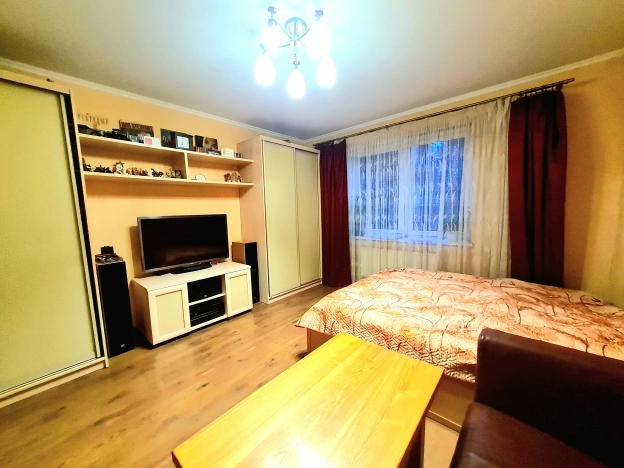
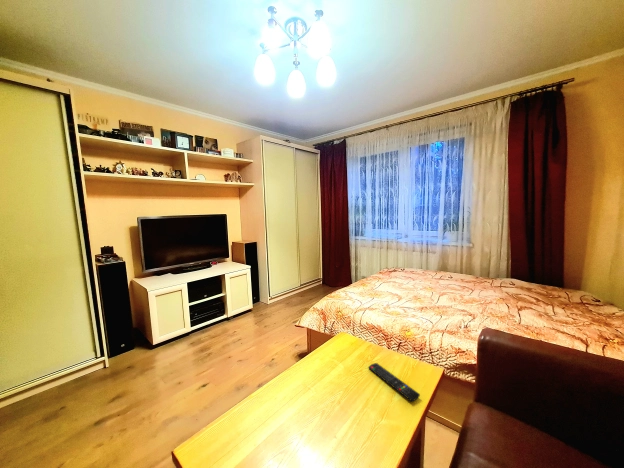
+ remote control (391, 380)
